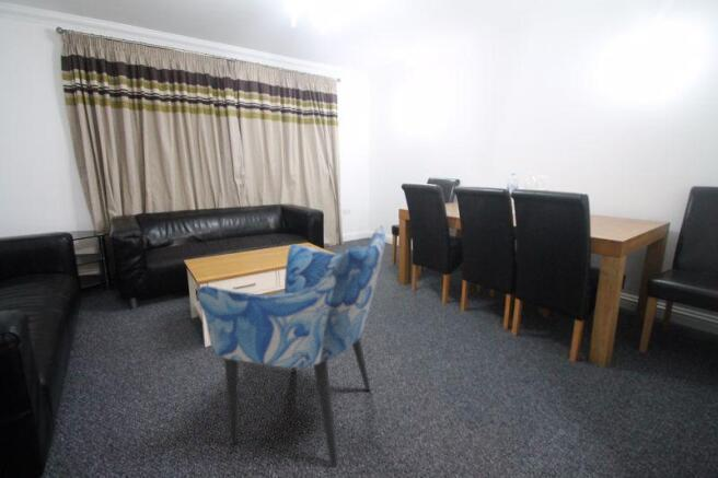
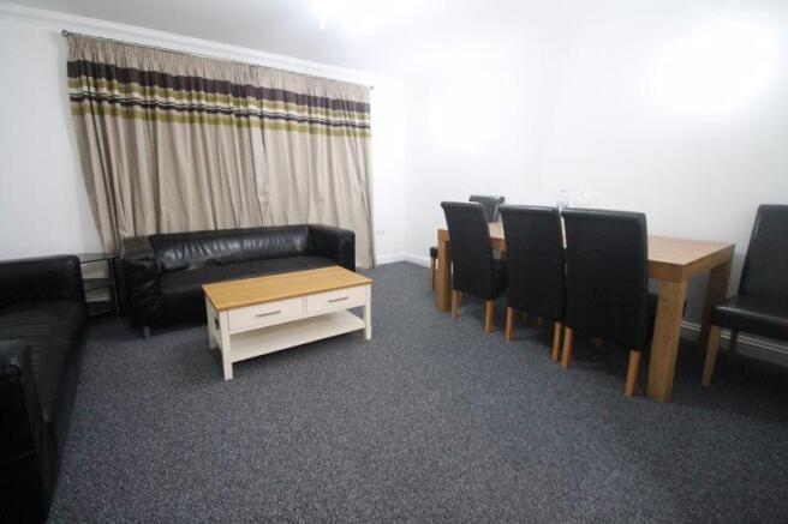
- armchair (314, 328)
